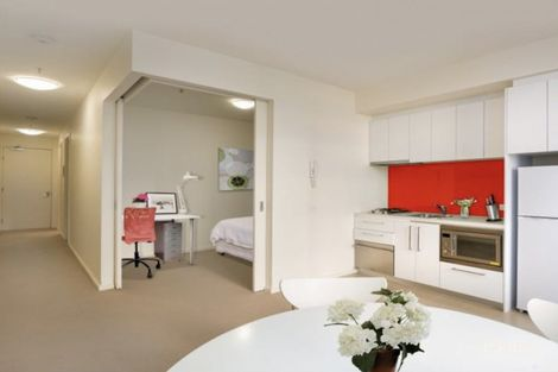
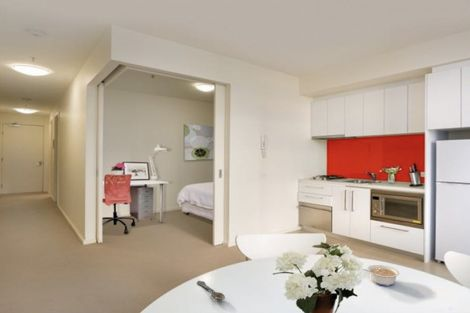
+ legume (382, 275)
+ spoon (209, 289)
